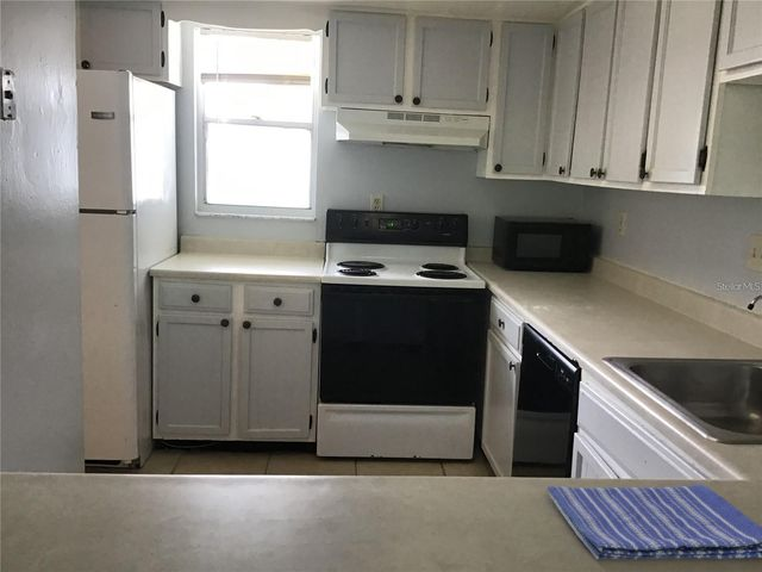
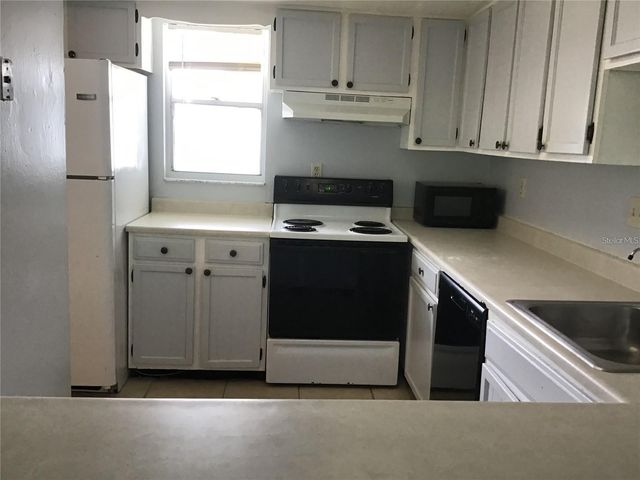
- dish towel (656, 515)
